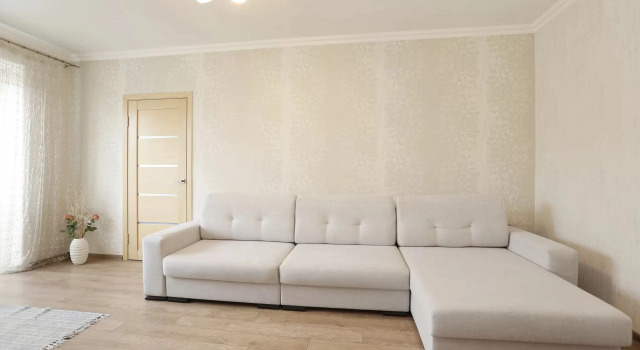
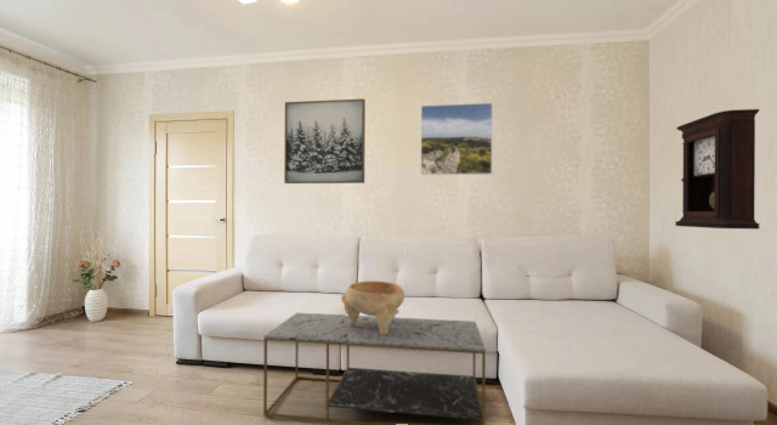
+ wall art (324, 142)
+ decorative bowl (374, 306)
+ coffee table (376, 369)
+ pendulum clock (710, 172)
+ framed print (455, 140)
